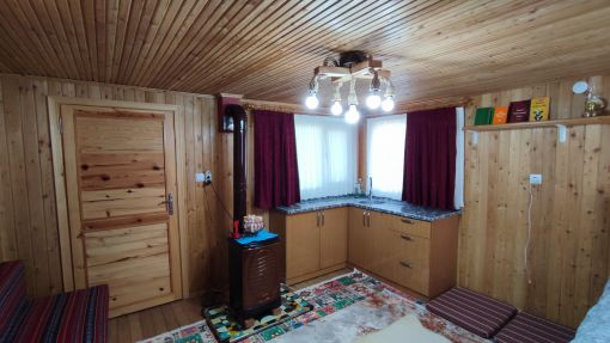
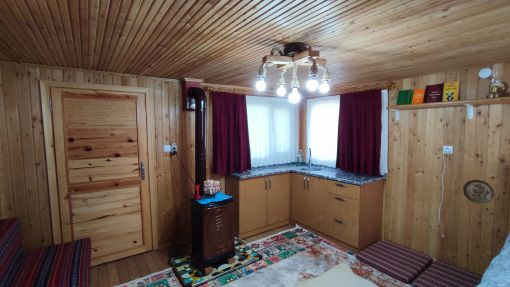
+ decorative plate (478, 191)
